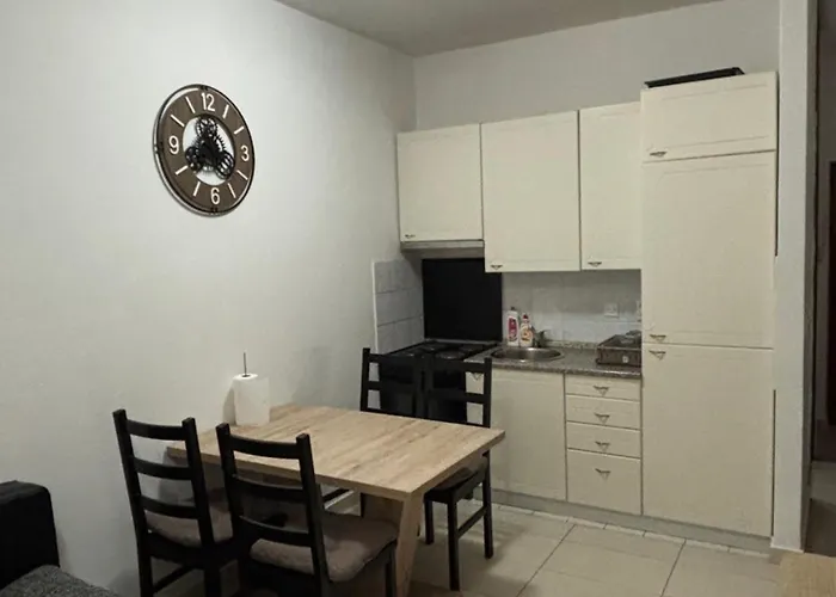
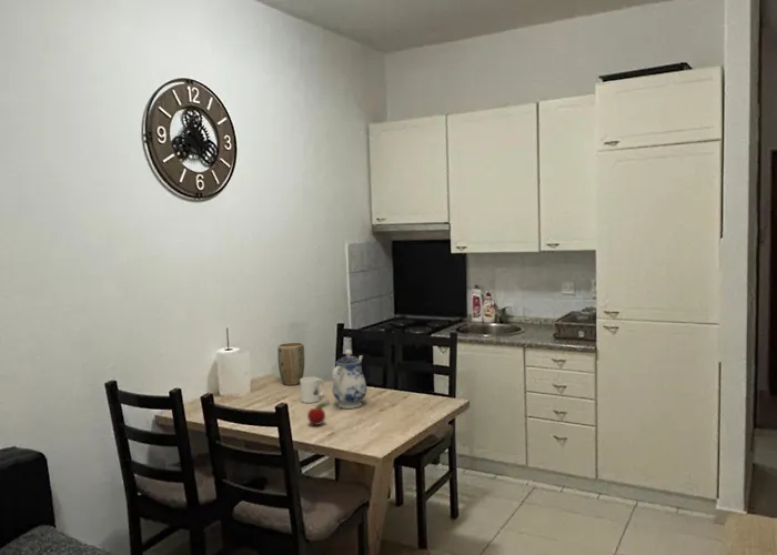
+ teapot (349, 377)
+ fruit (319, 412)
+ mug (313, 389)
+ plant pot (291, 363)
